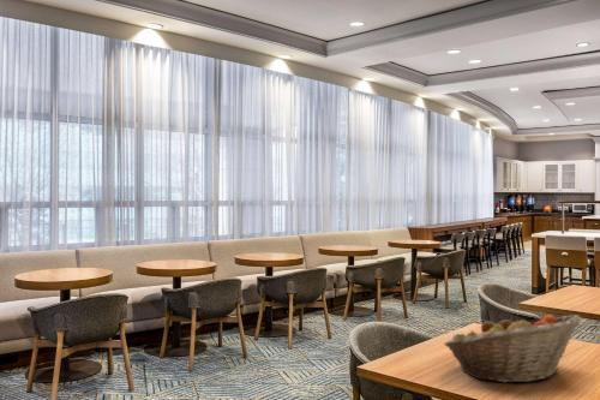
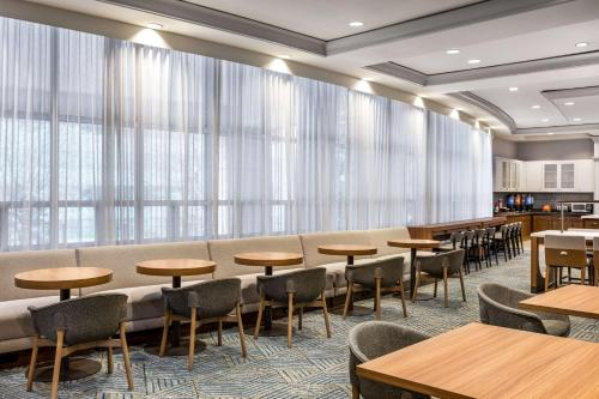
- fruit basket (512, 341)
